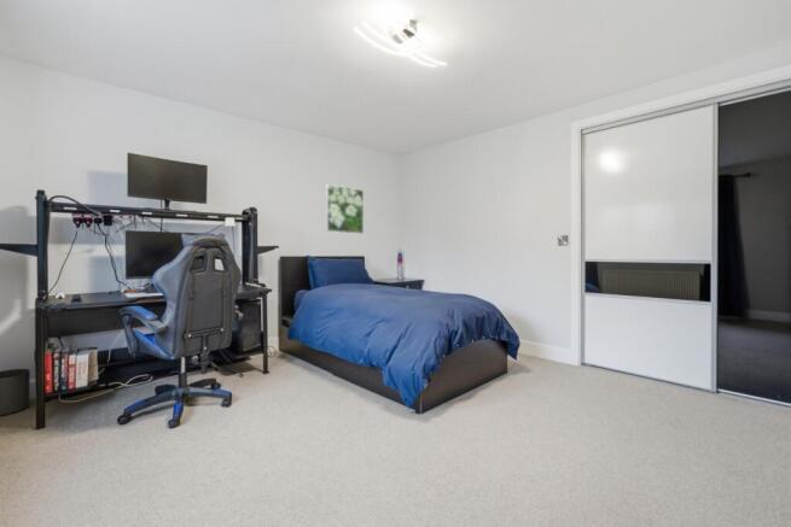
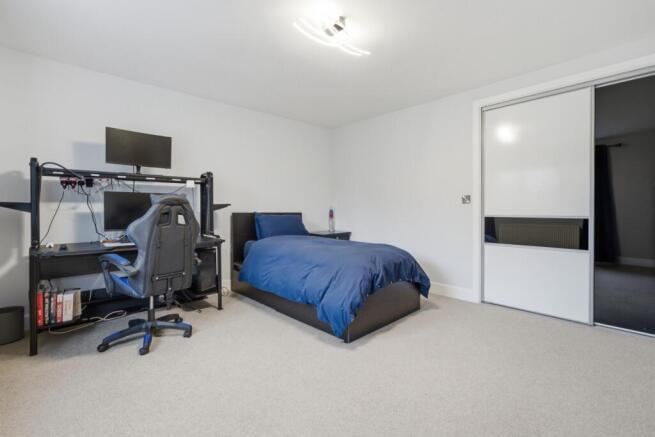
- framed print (345, 210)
